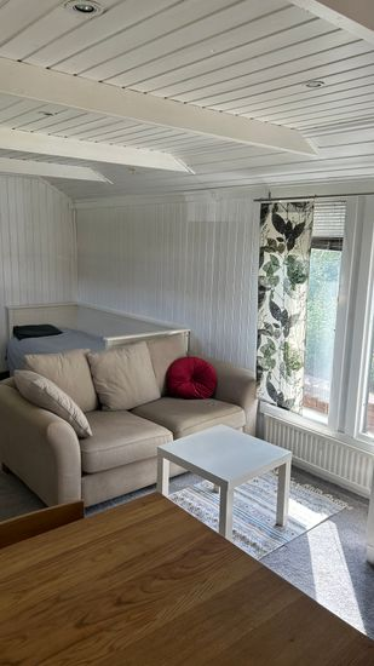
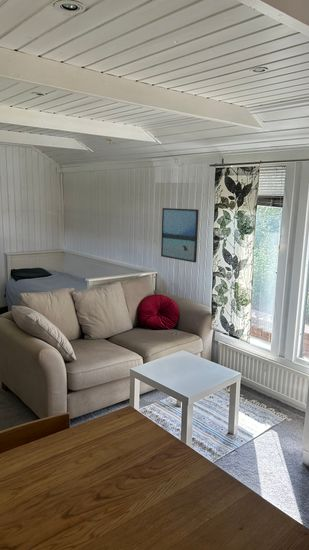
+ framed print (178, 234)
